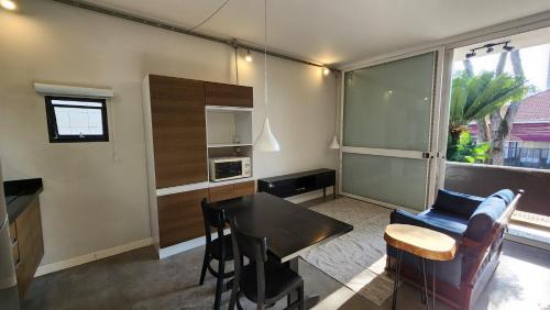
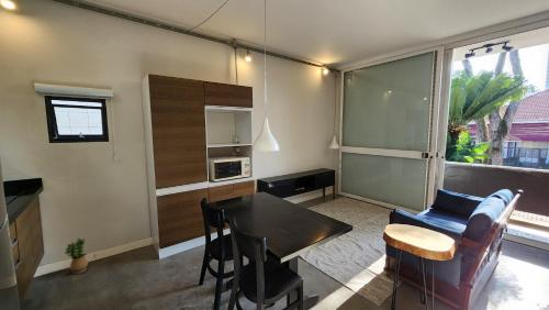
+ potted plant (76, 254)
